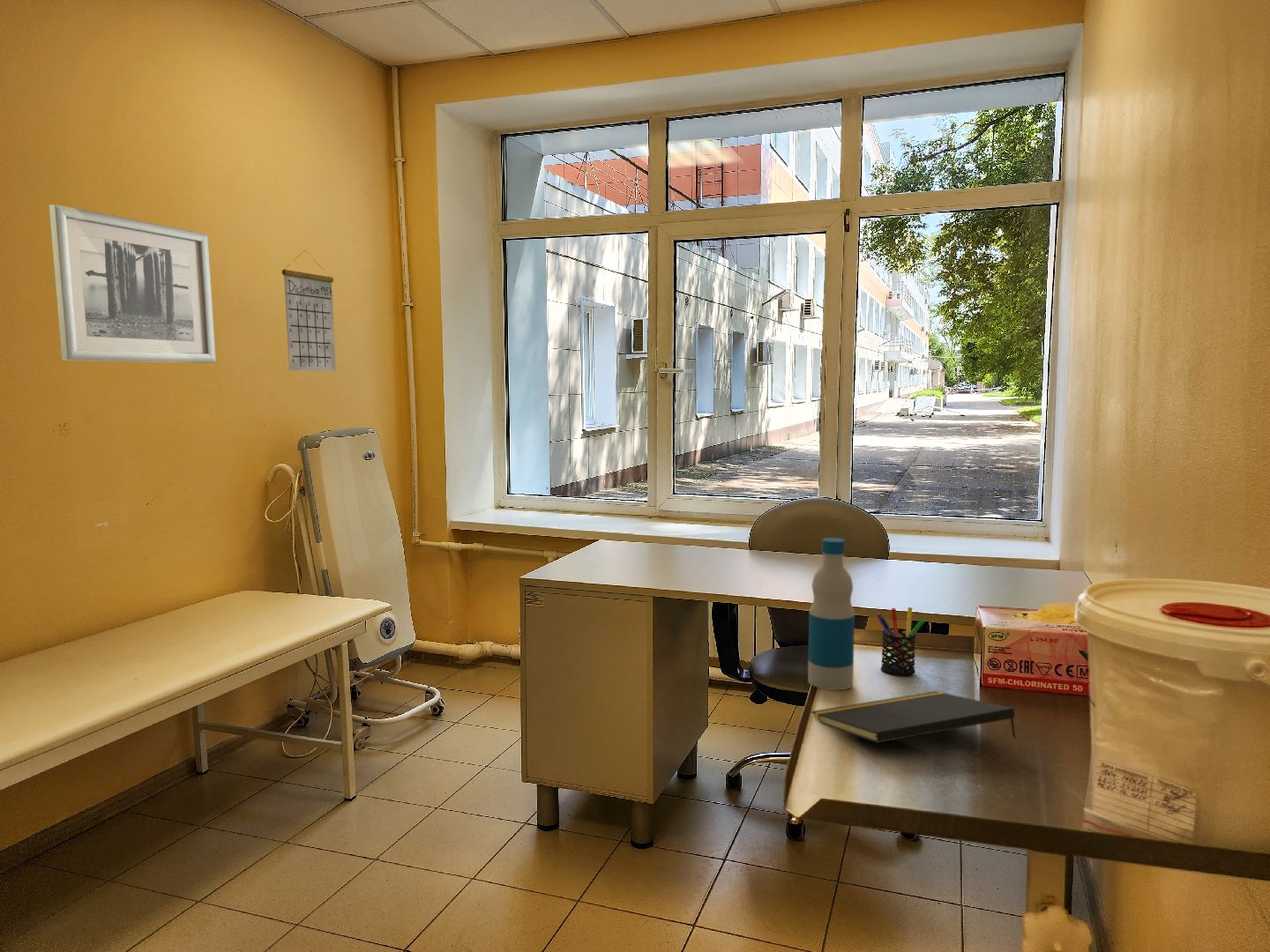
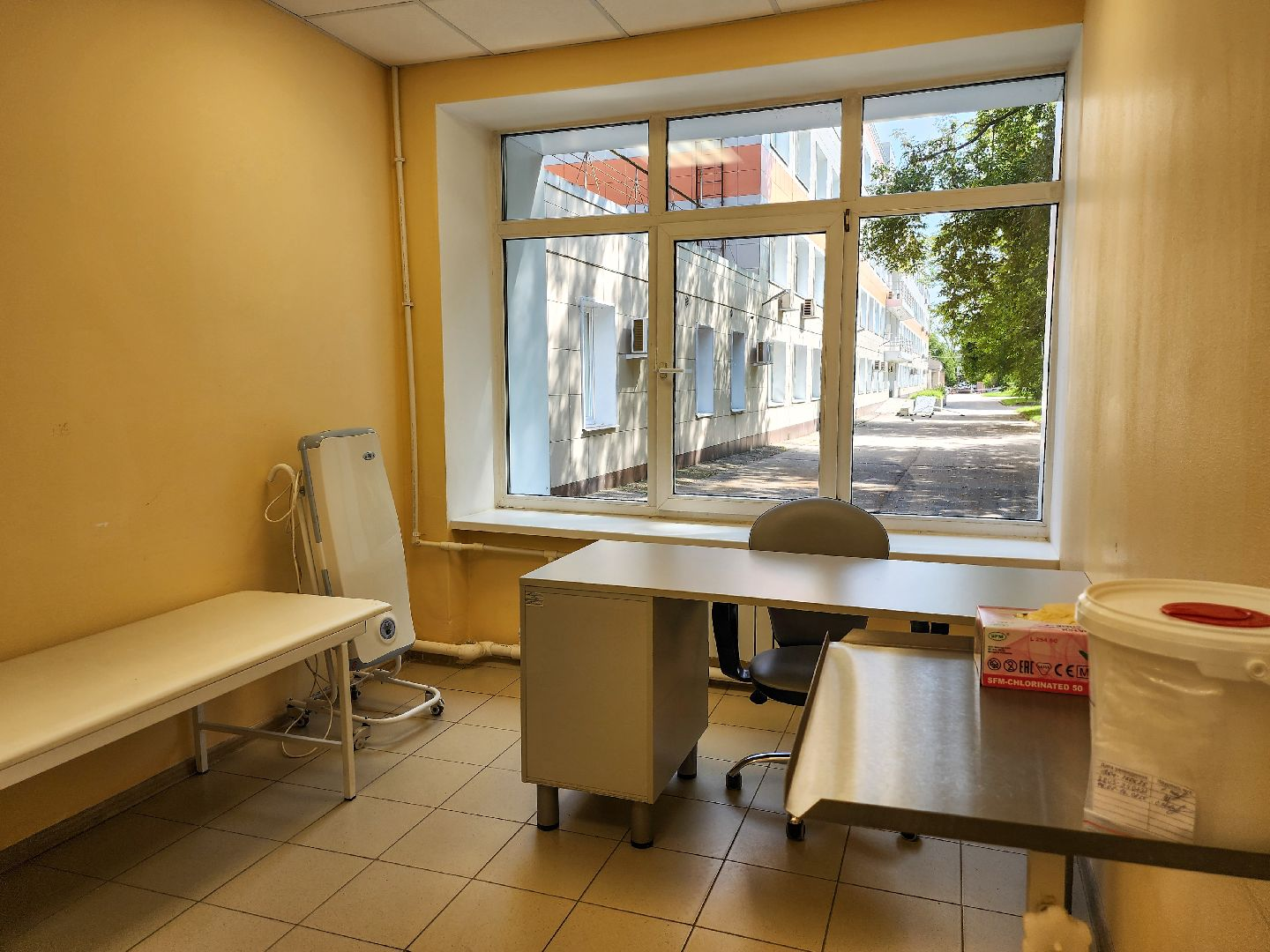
- calendar (310, 310)
- pen holder (901, 638)
- bottle (832, 612)
- notepad (909, 714)
- wall art (141, 292)
